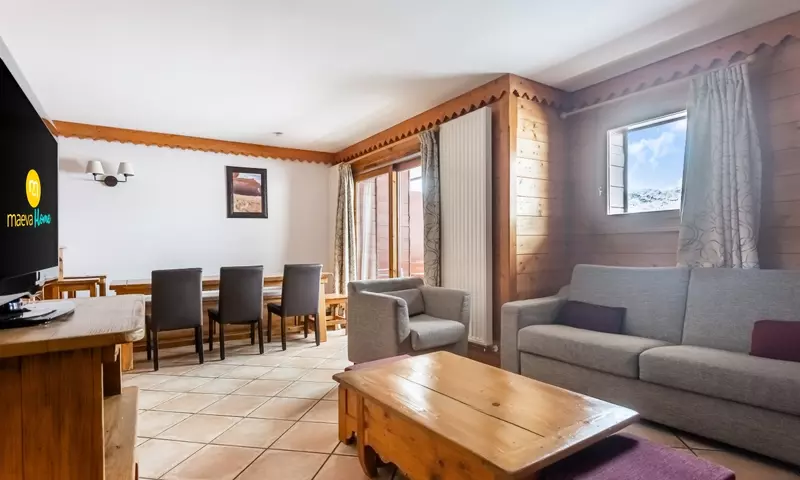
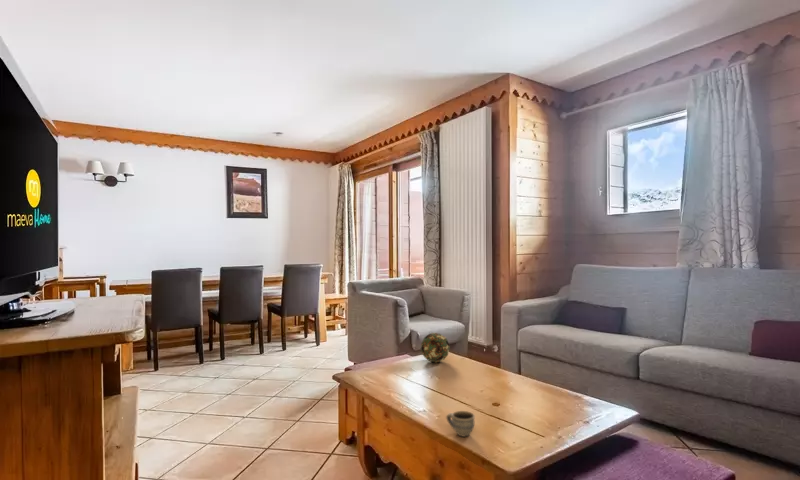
+ decorative ball (435, 347)
+ cup (460, 423)
